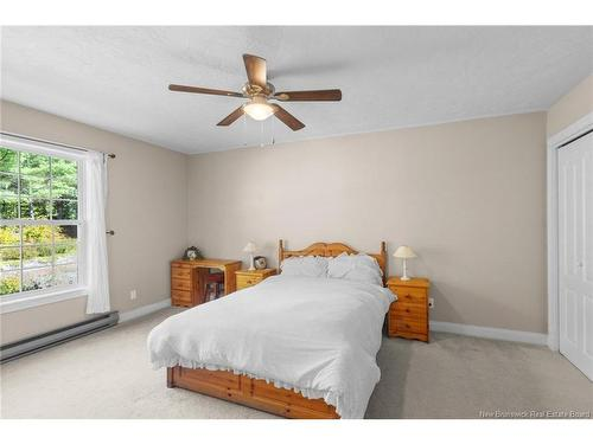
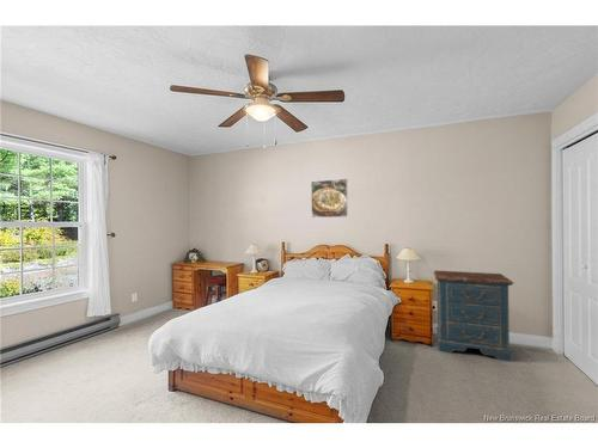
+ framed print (329, 198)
+ dresser (469, 311)
